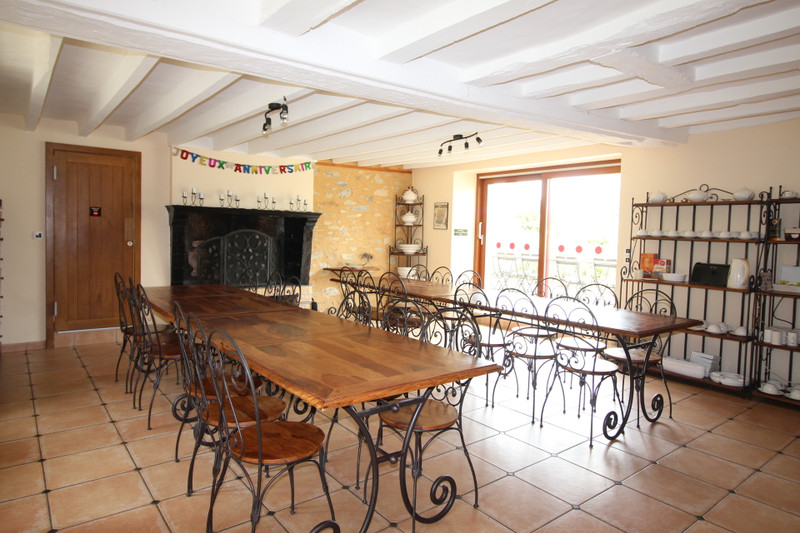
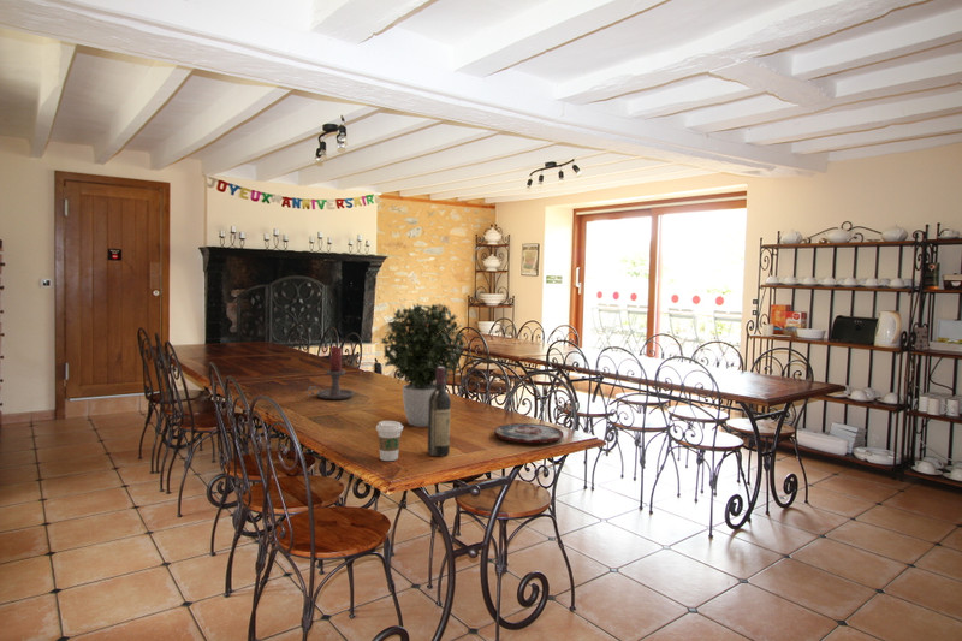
+ potted plant (423, 363)
+ wine bottle (439, 410)
+ candle holder (329, 372)
+ coffee cup (388, 440)
+ plate (528, 433)
